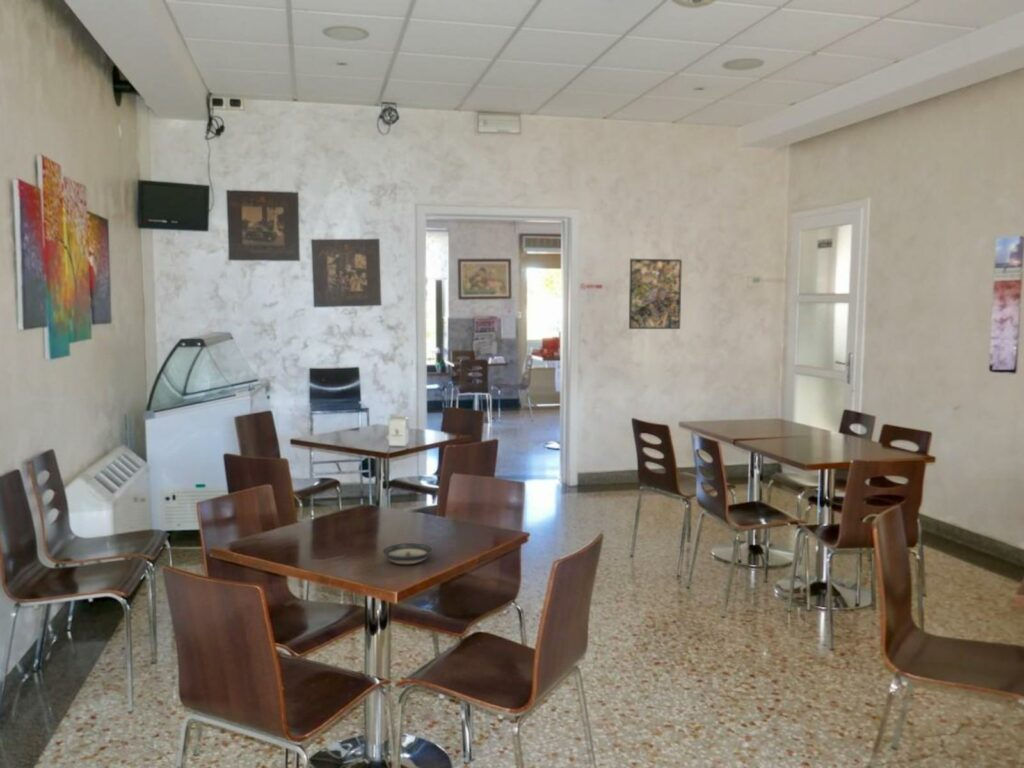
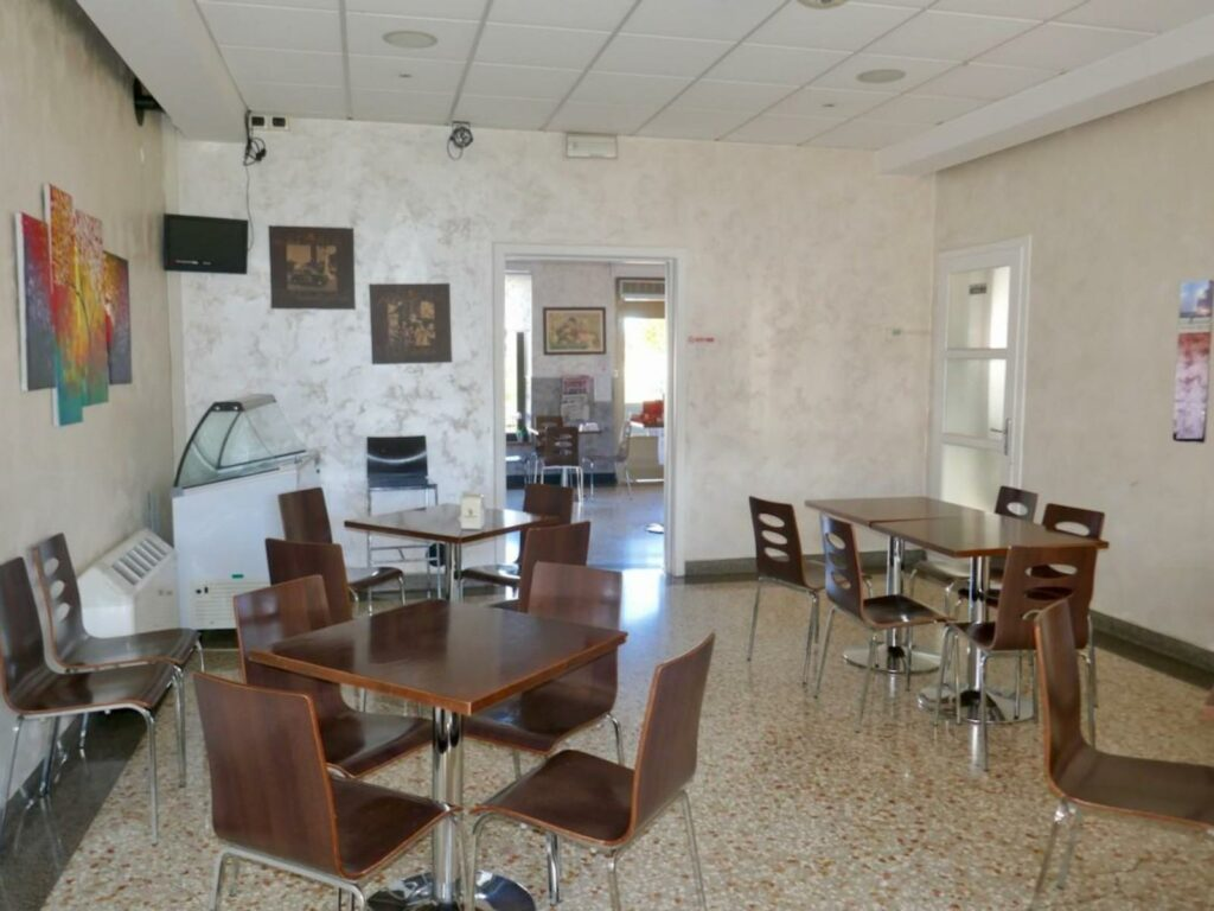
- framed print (655, 294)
- saucer (407, 555)
